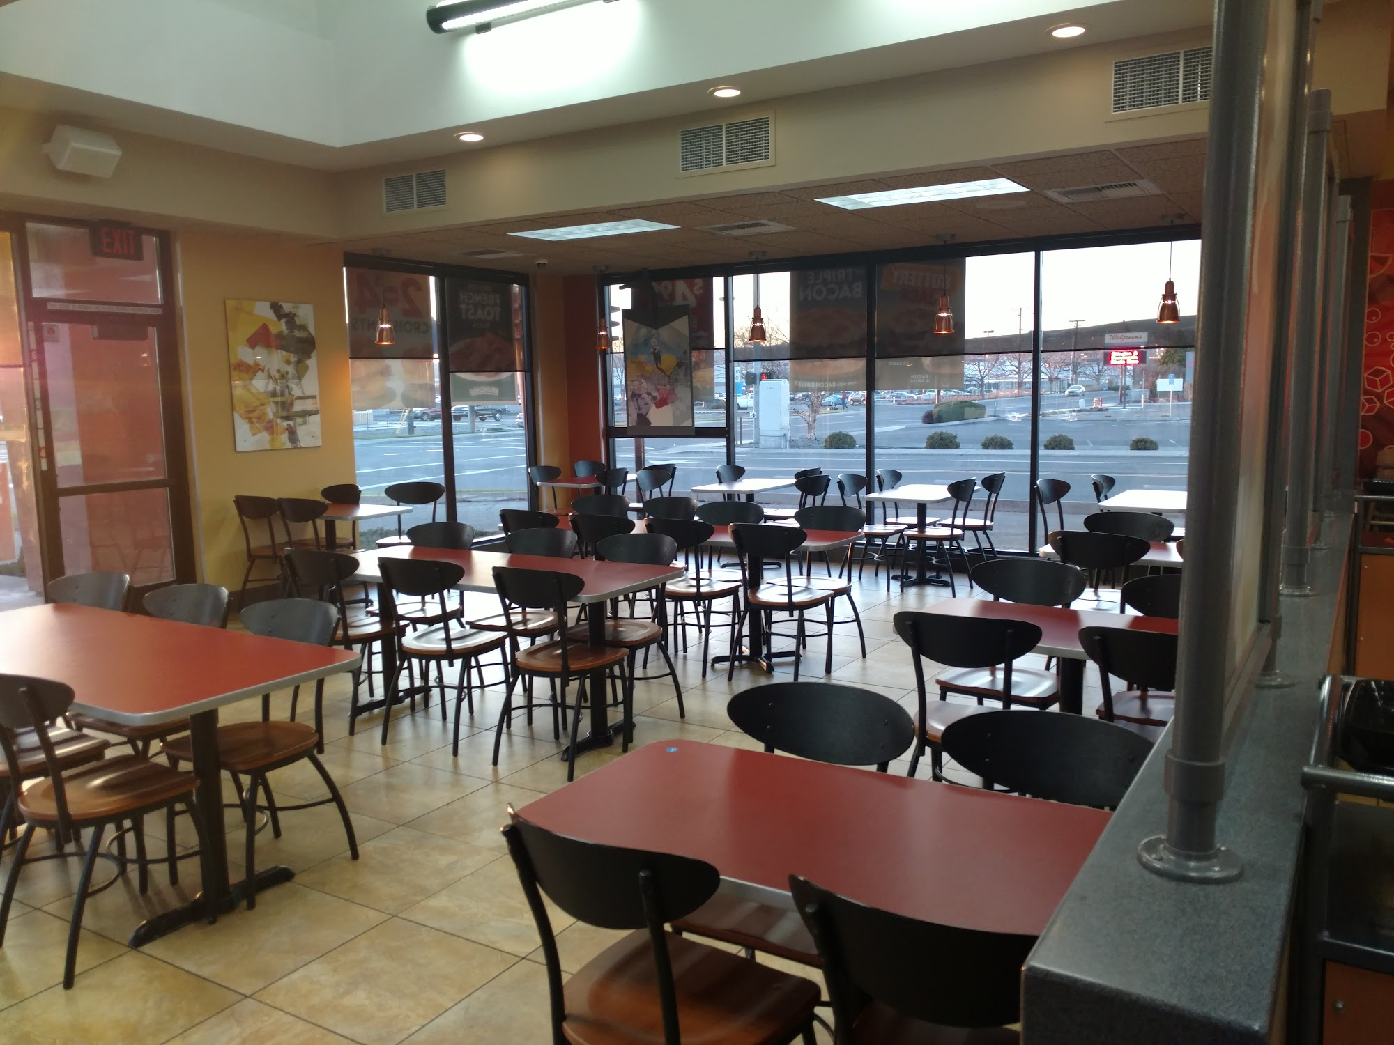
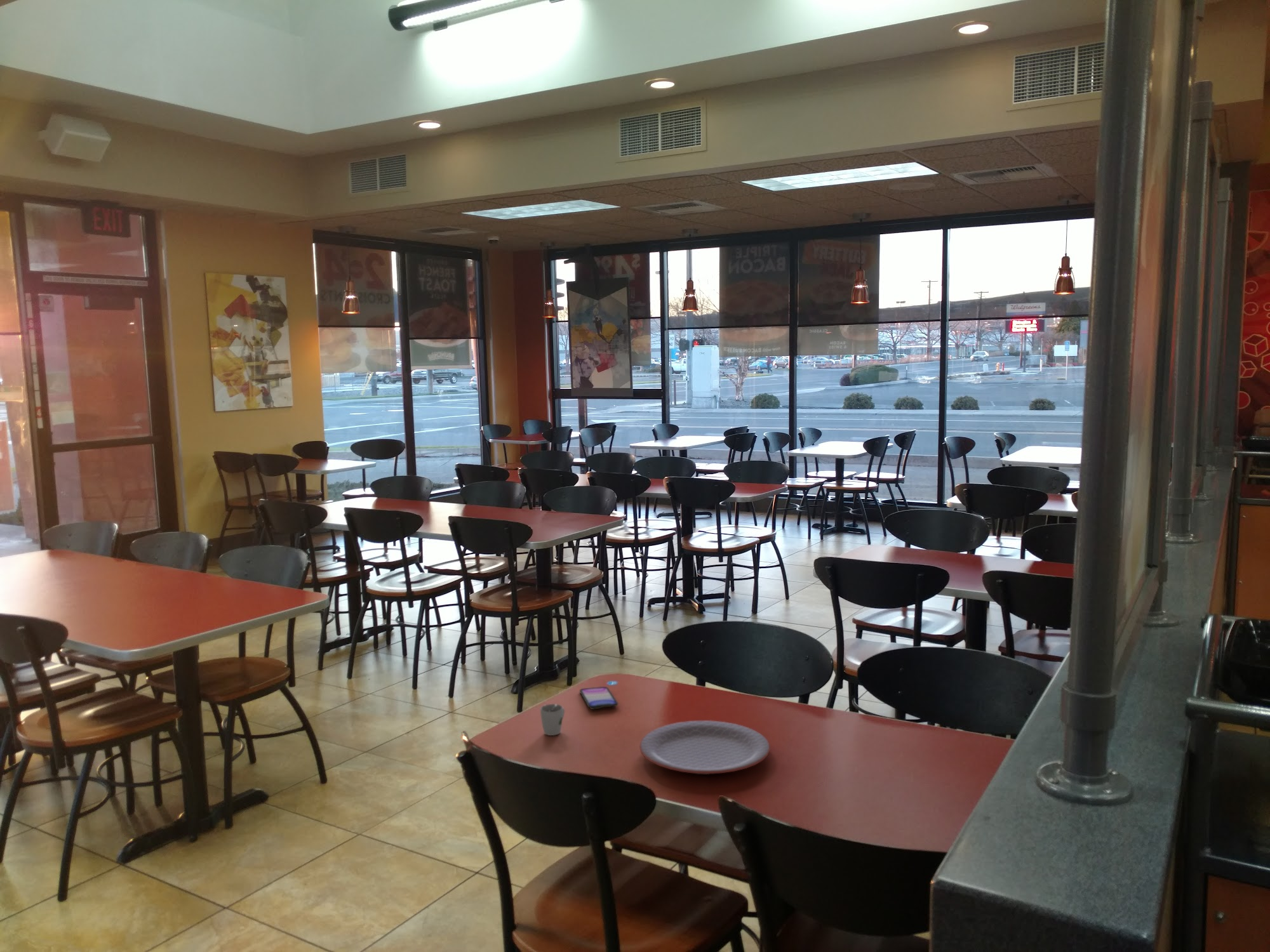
+ cup (554, 710)
+ plate (704, 749)
+ smartphone (598, 697)
